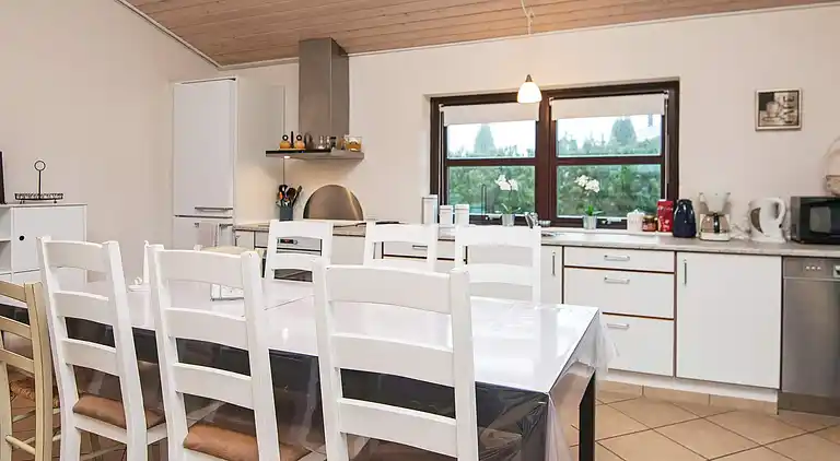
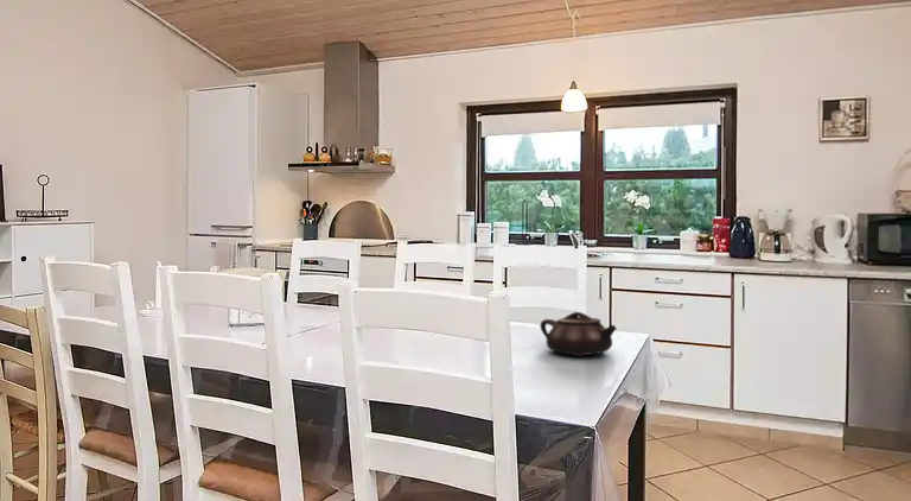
+ teapot (578, 331)
